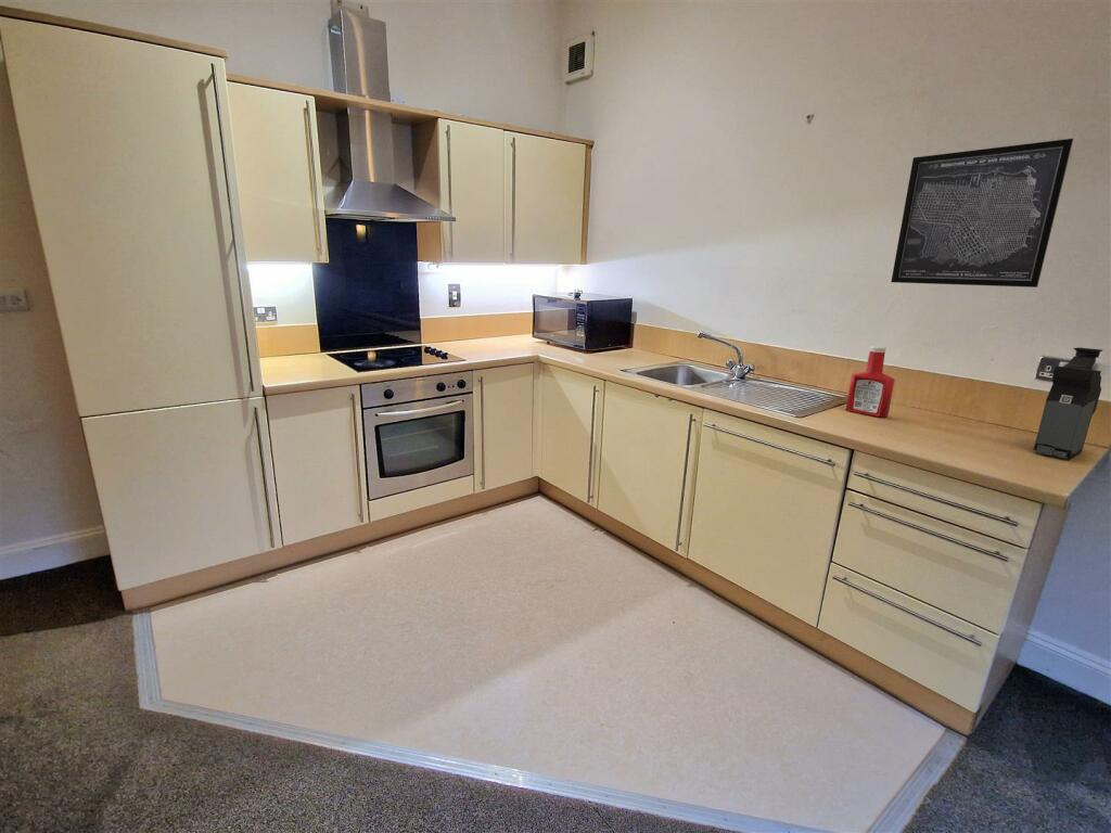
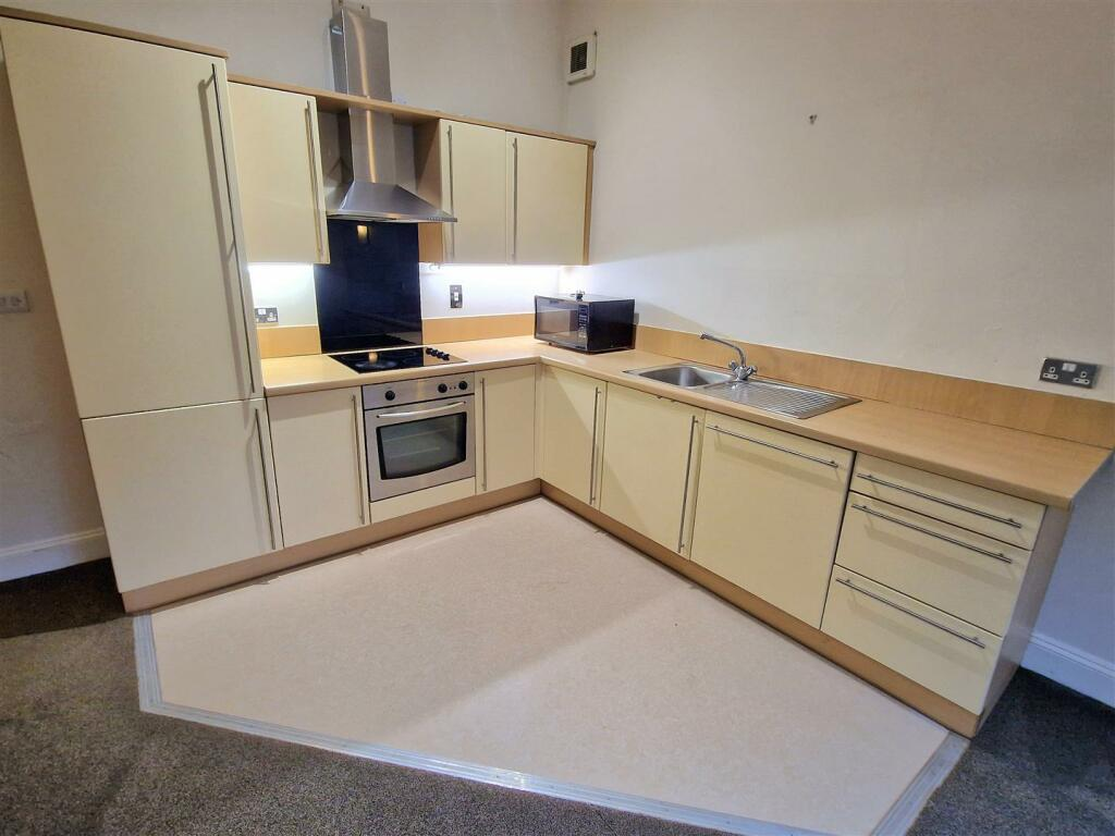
- wall art (971, 218)
- coffee maker (1071, 401)
- soap bottle (871, 380)
